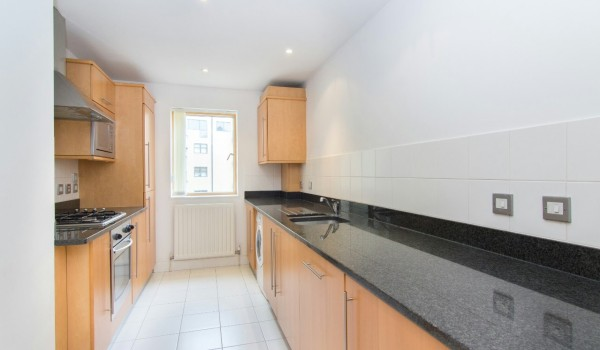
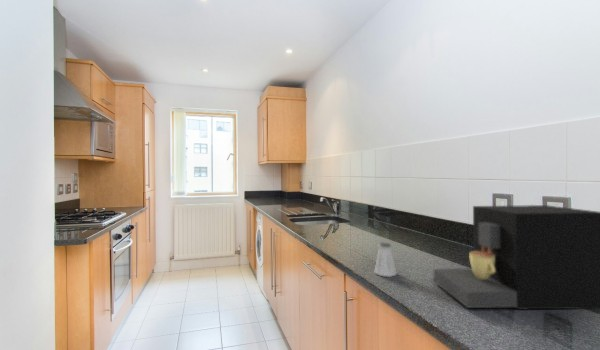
+ saltshaker (385, 258)
+ coffee maker (511, 251)
